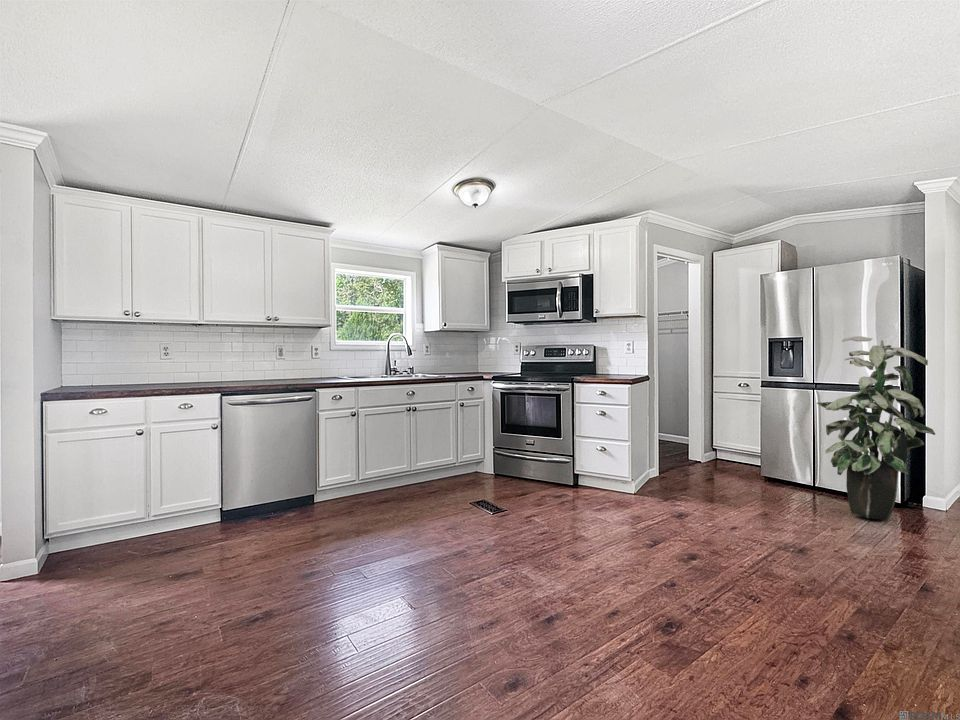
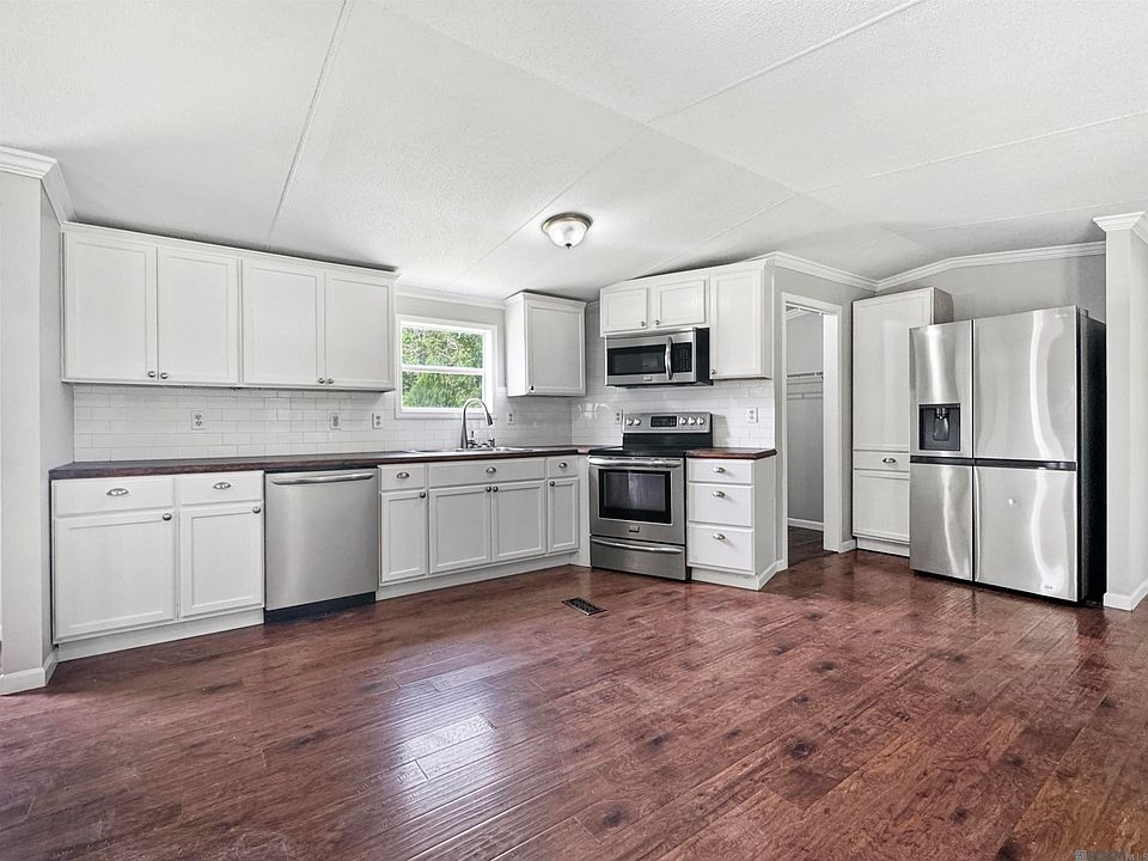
- indoor plant (870, 426)
